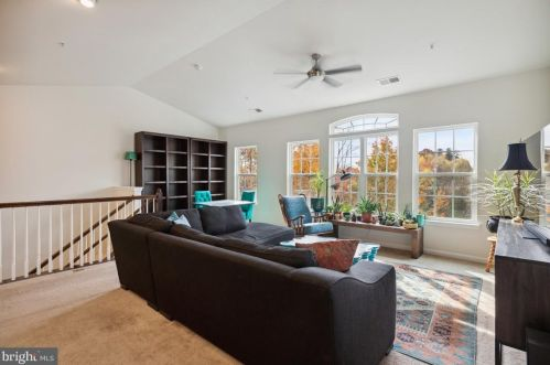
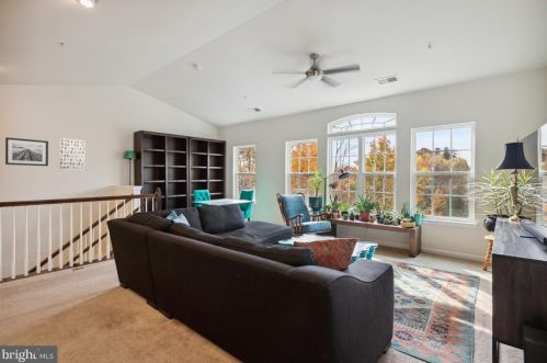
+ wall art (72, 155)
+ wall art (27, 151)
